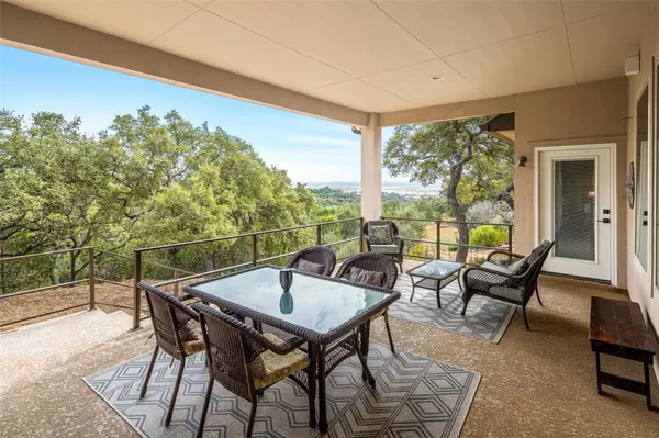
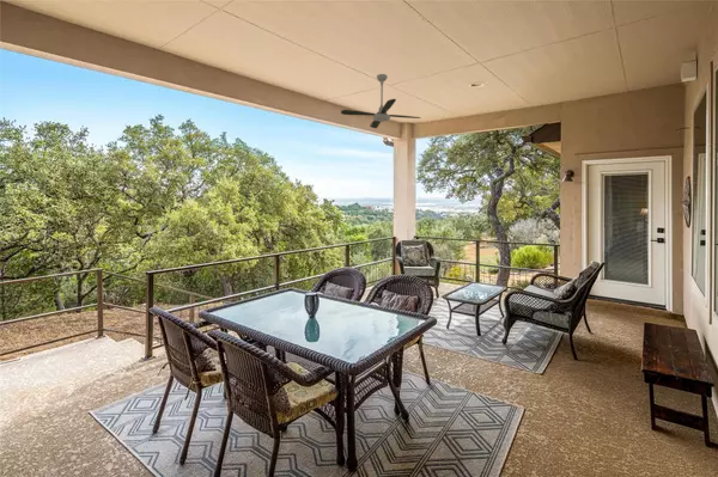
+ ceiling fan (381, 97)
